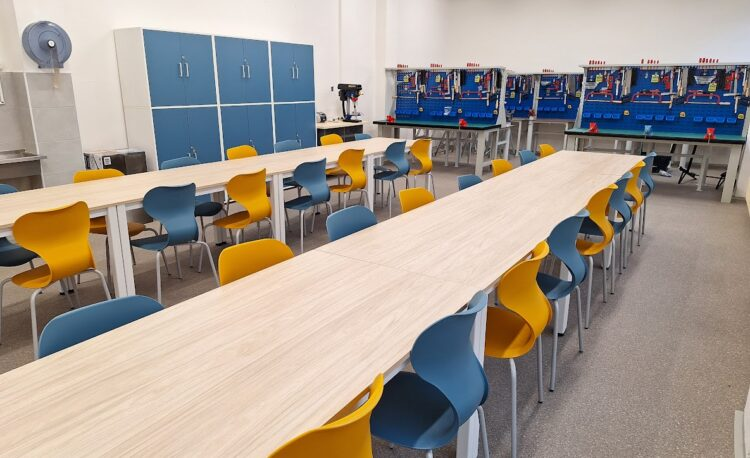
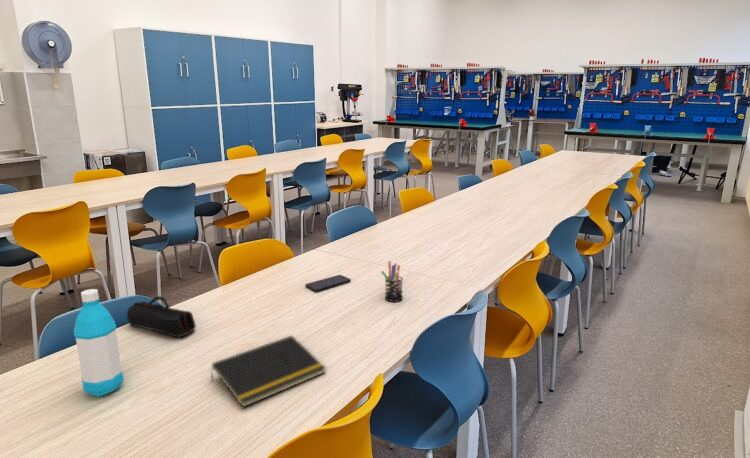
+ smartphone (328, 282)
+ pencil case (159, 312)
+ water bottle (97, 341)
+ pen holder (391, 281)
+ notepad (269, 367)
